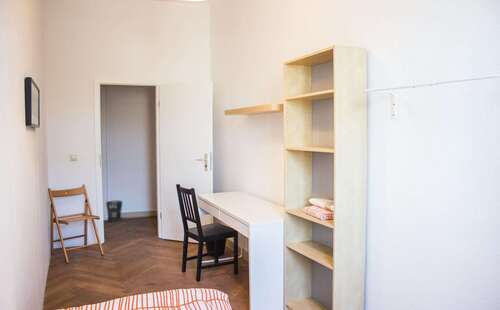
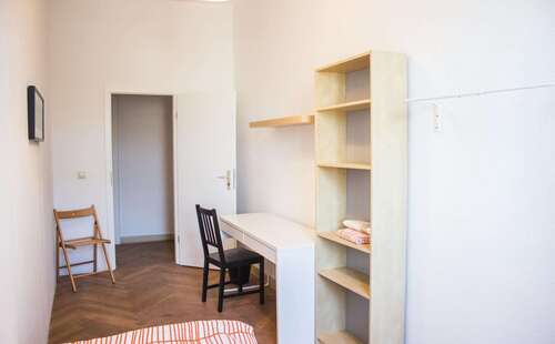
- wastebasket (114, 210)
